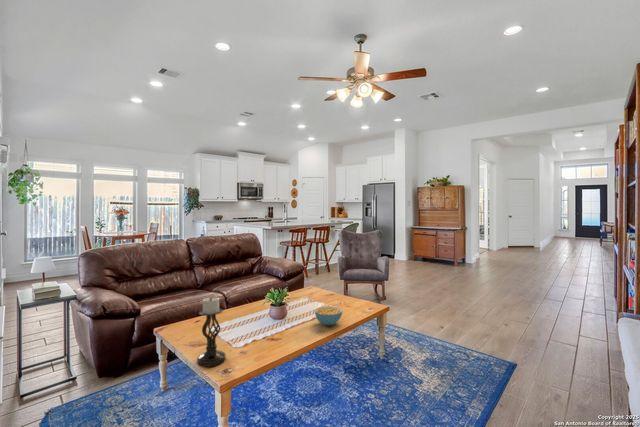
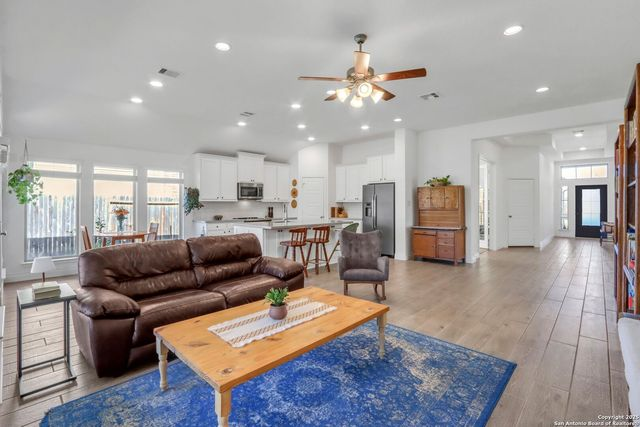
- cereal bowl (328, 317)
- candle holder (211, 328)
